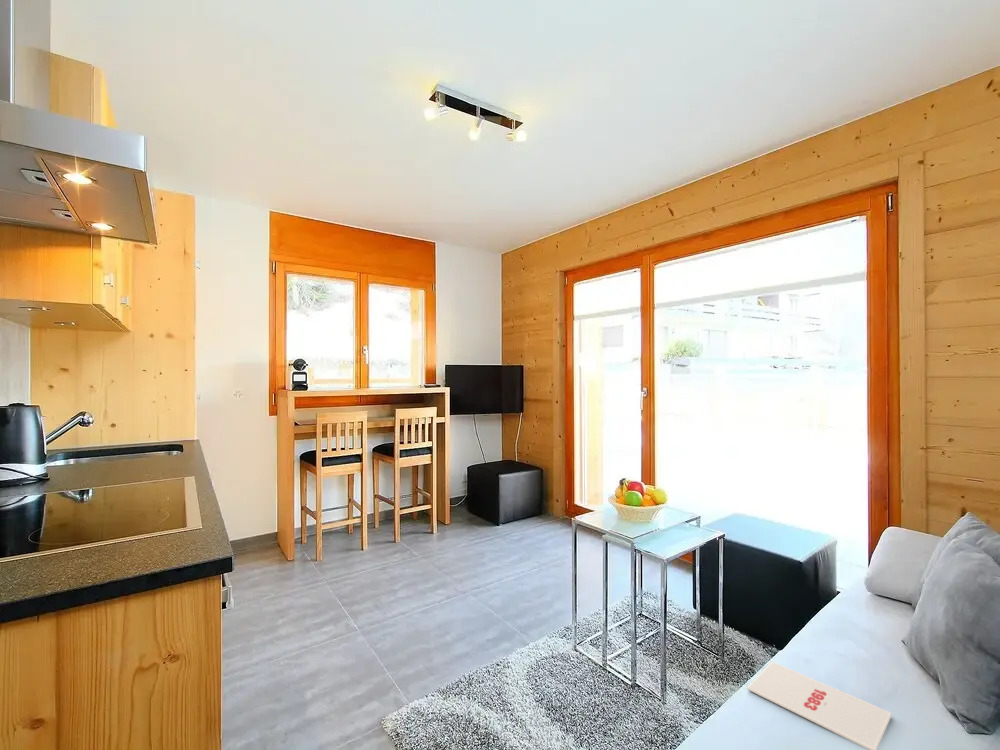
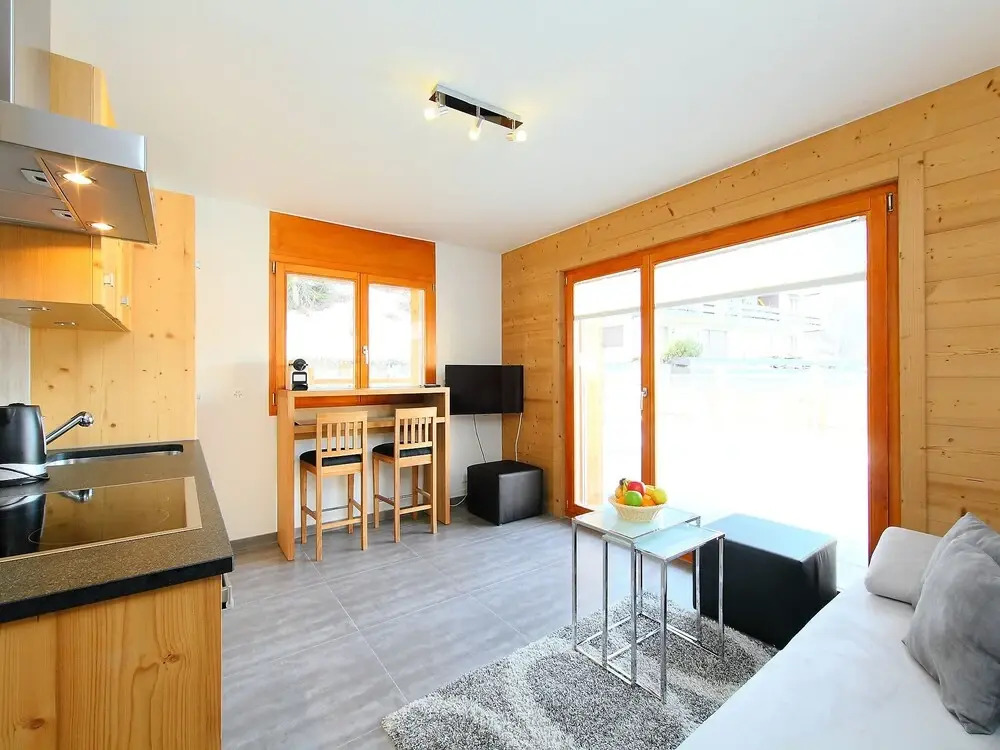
- magazine (816, 700)
